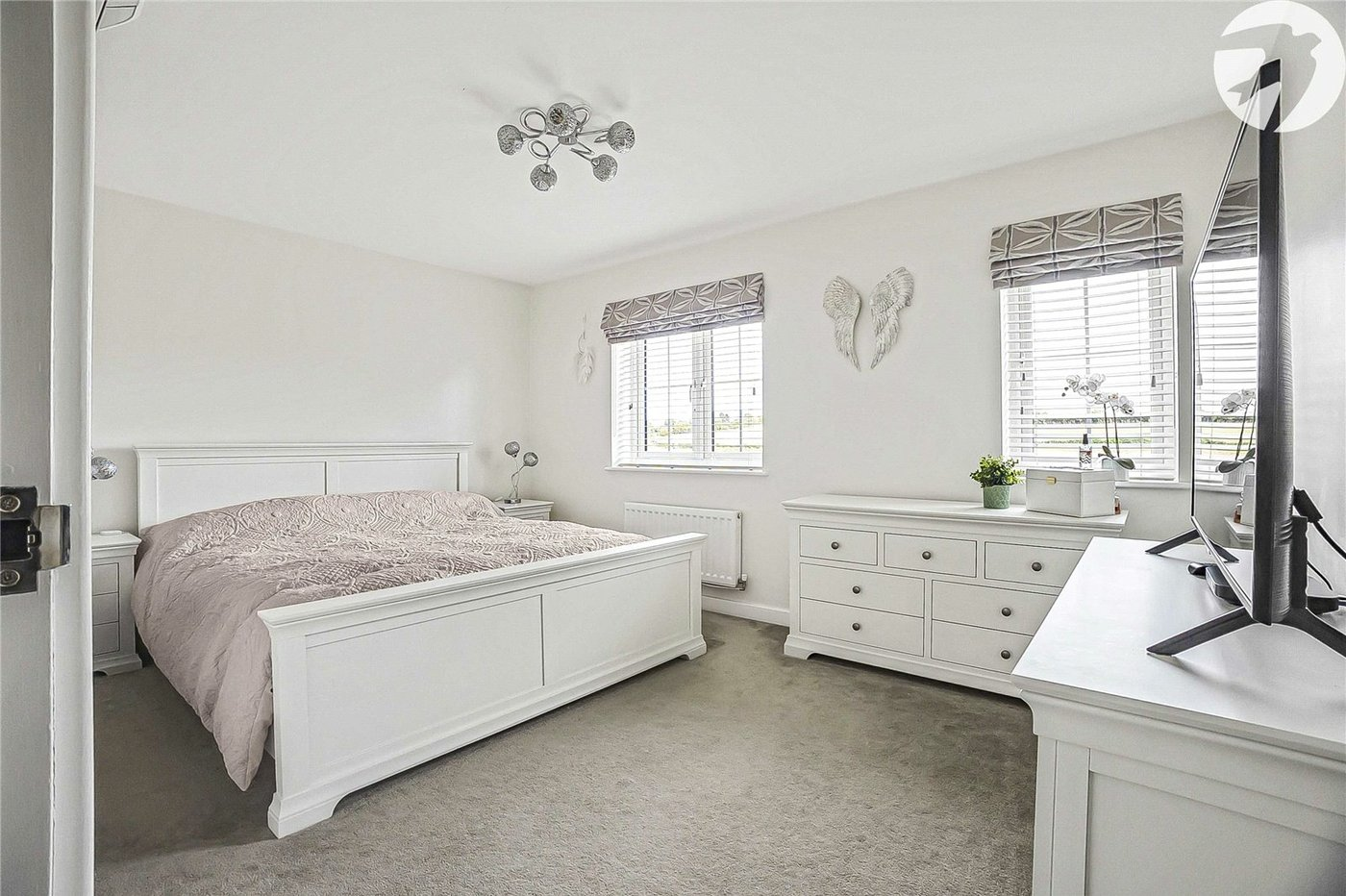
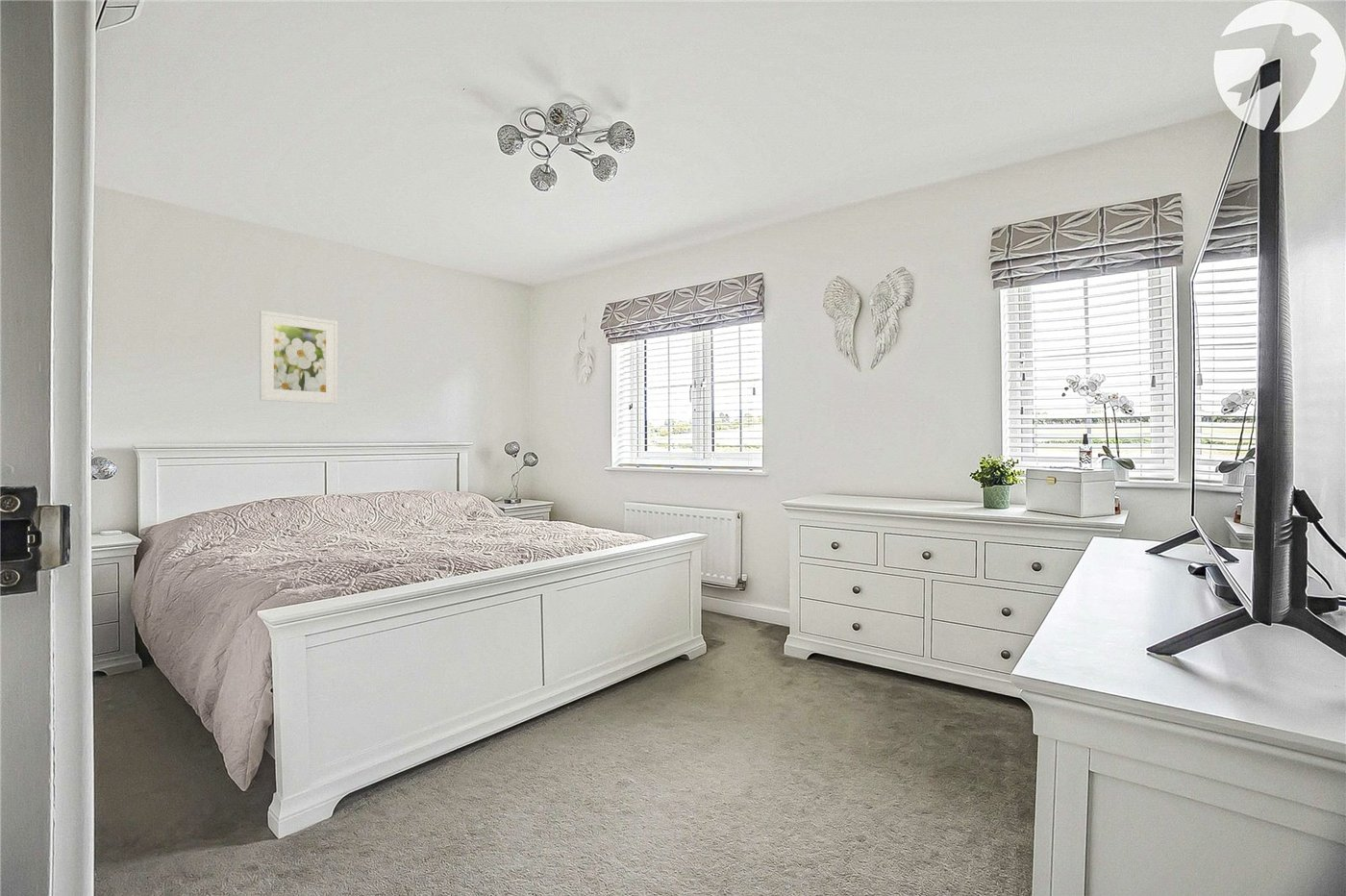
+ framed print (300, 359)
